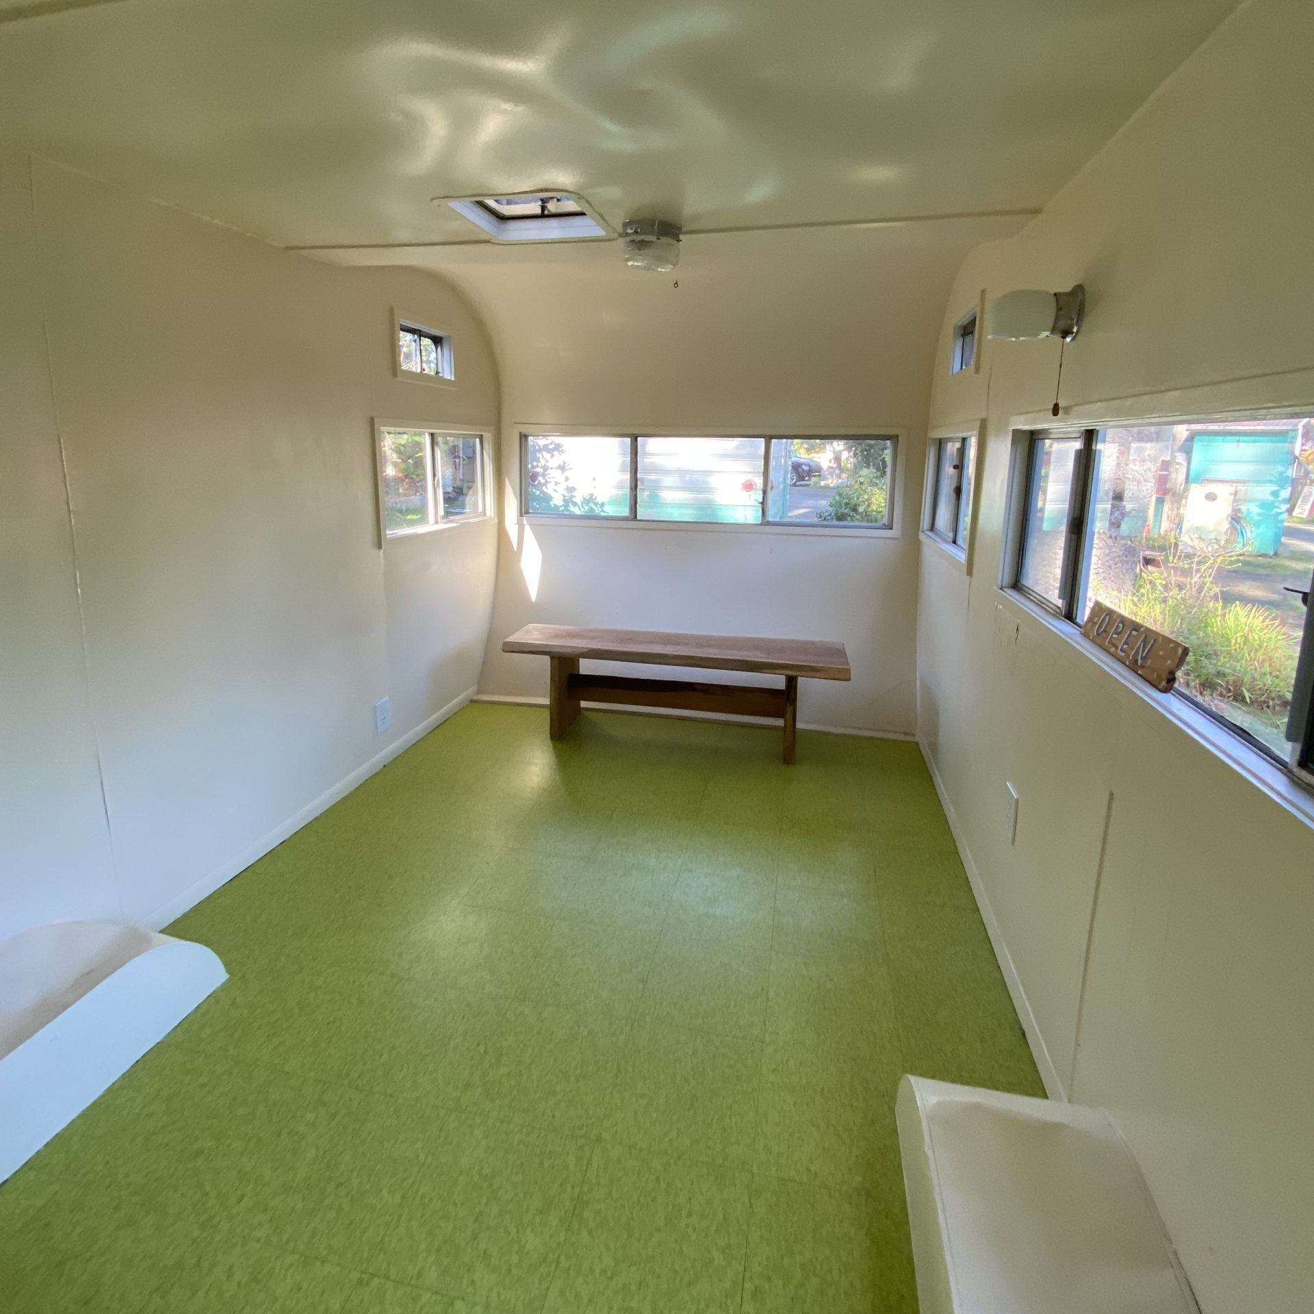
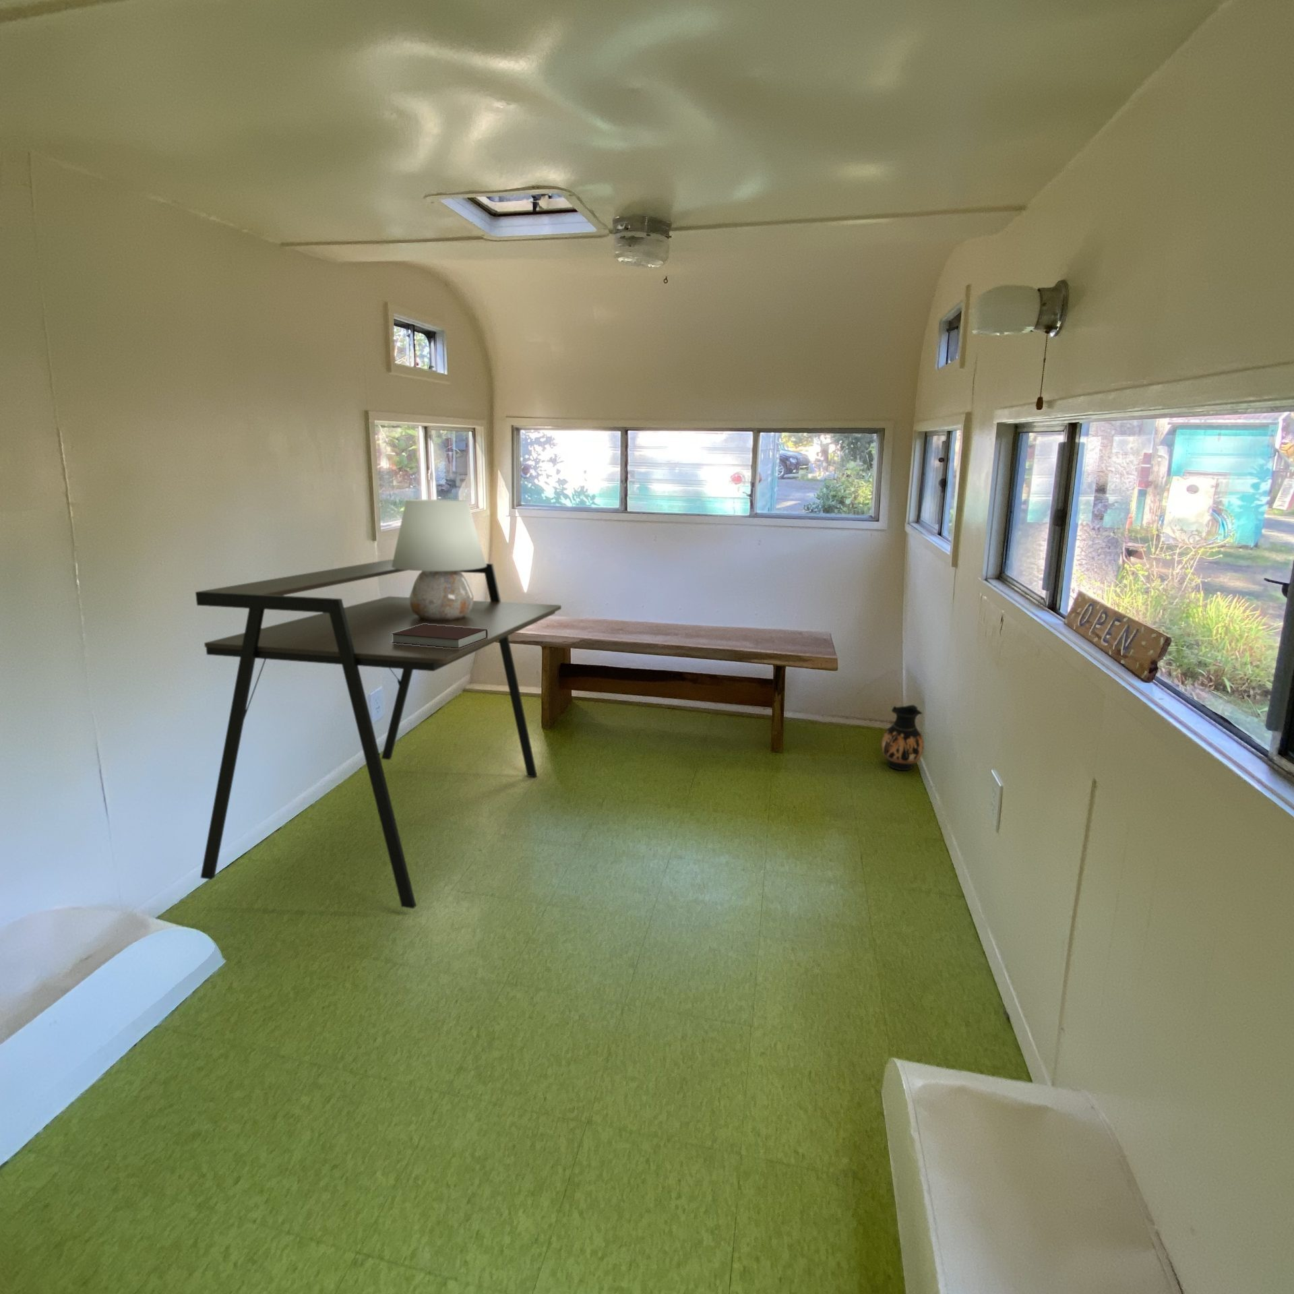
+ table lamp (440, 558)
+ notebook (440, 635)
+ ceramic jug (903, 737)
+ desk (403, 704)
